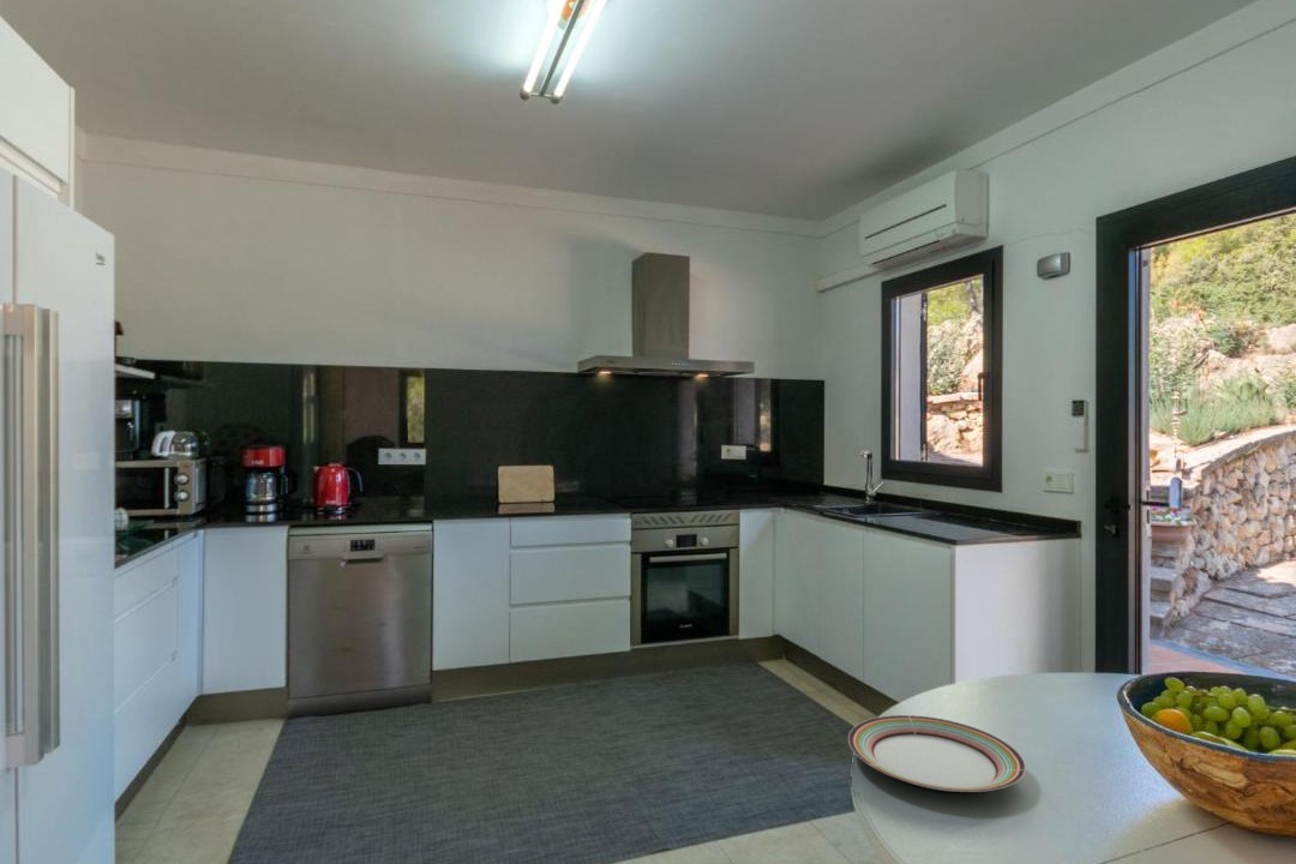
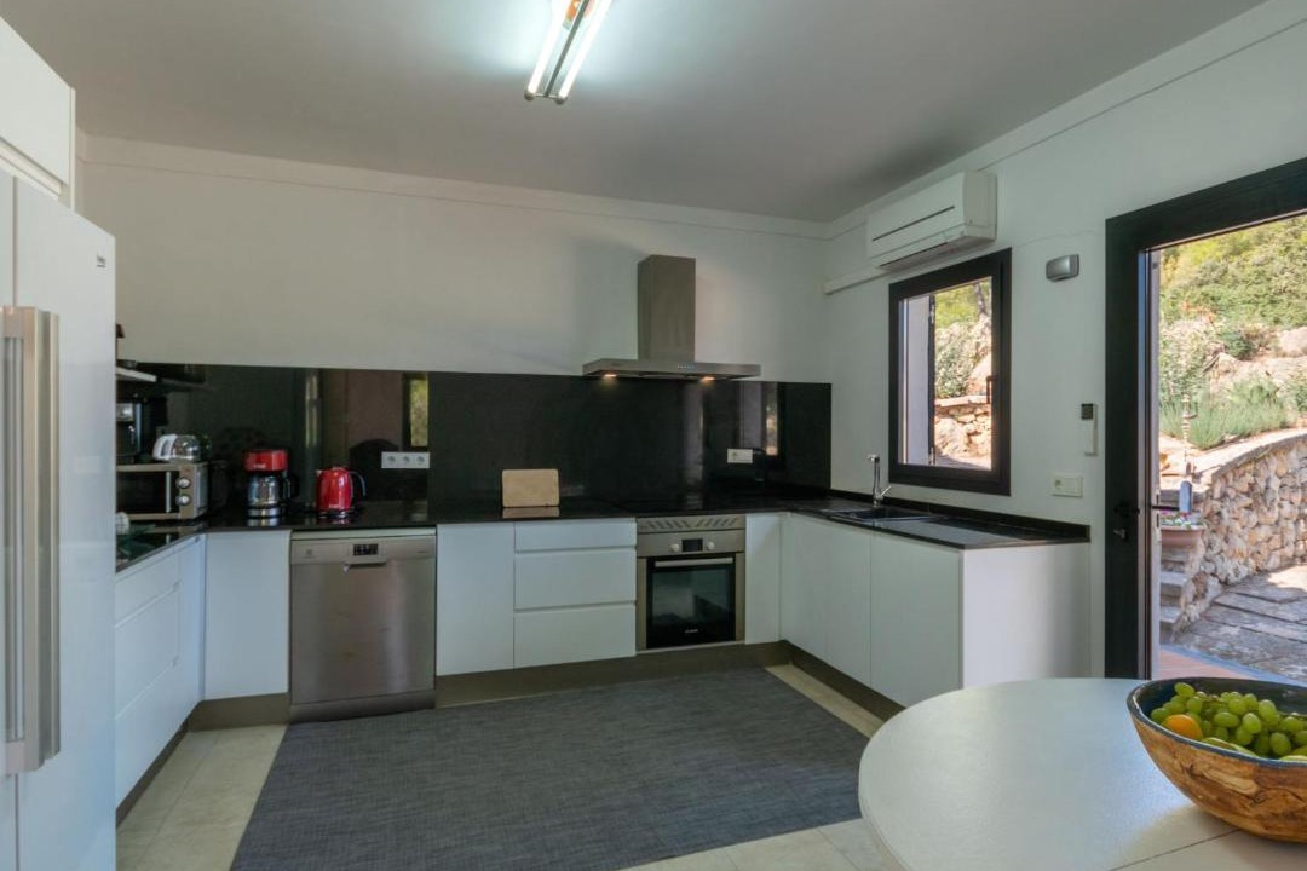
- plate (932, 755)
